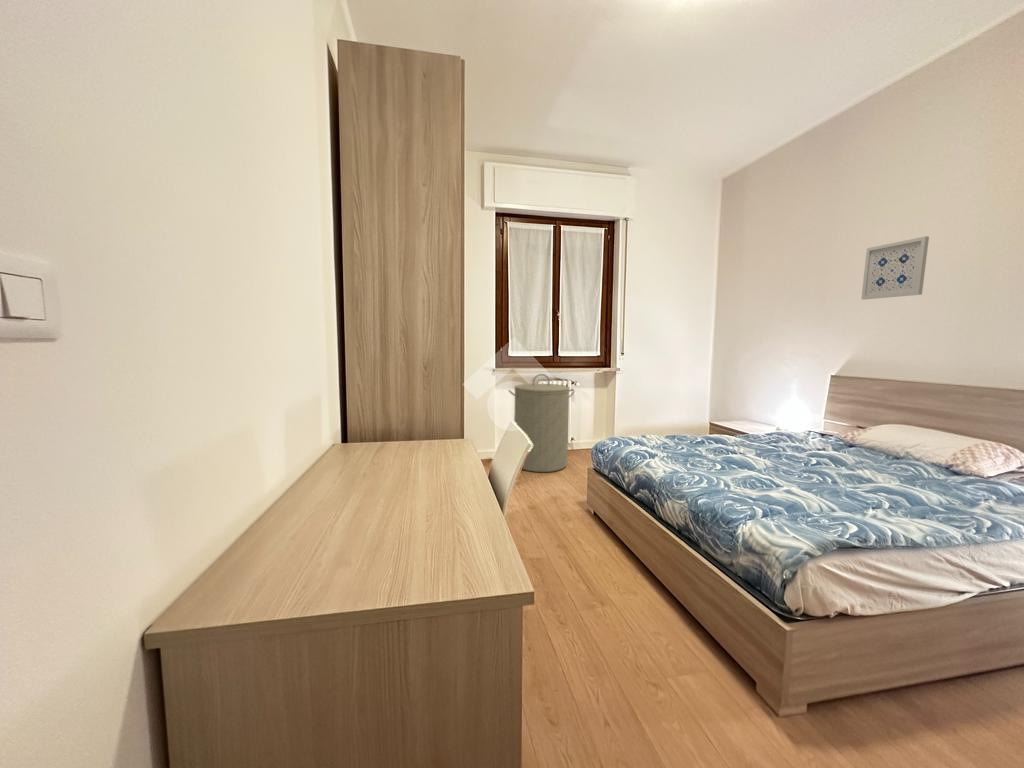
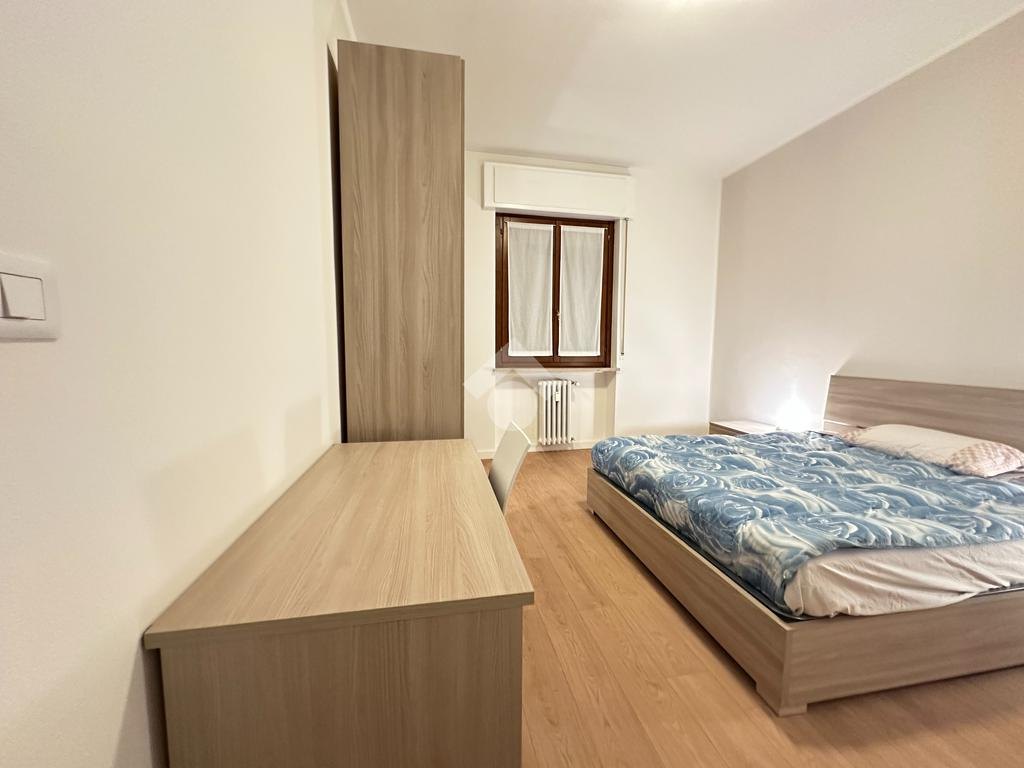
- wall art (892, 270)
- laundry hamper (541, 419)
